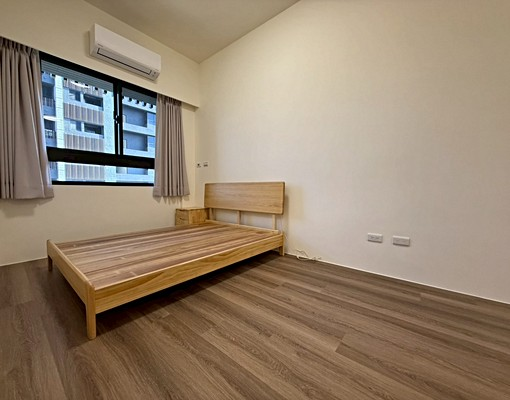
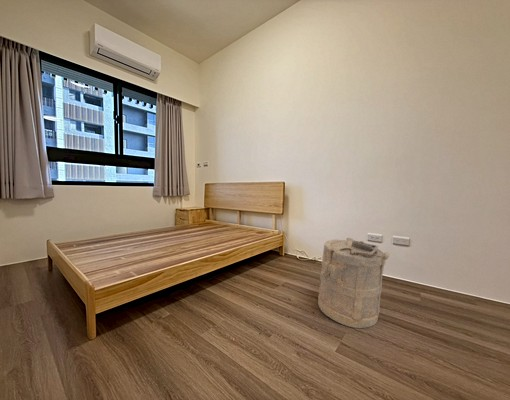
+ laundry hamper (346, 276)
